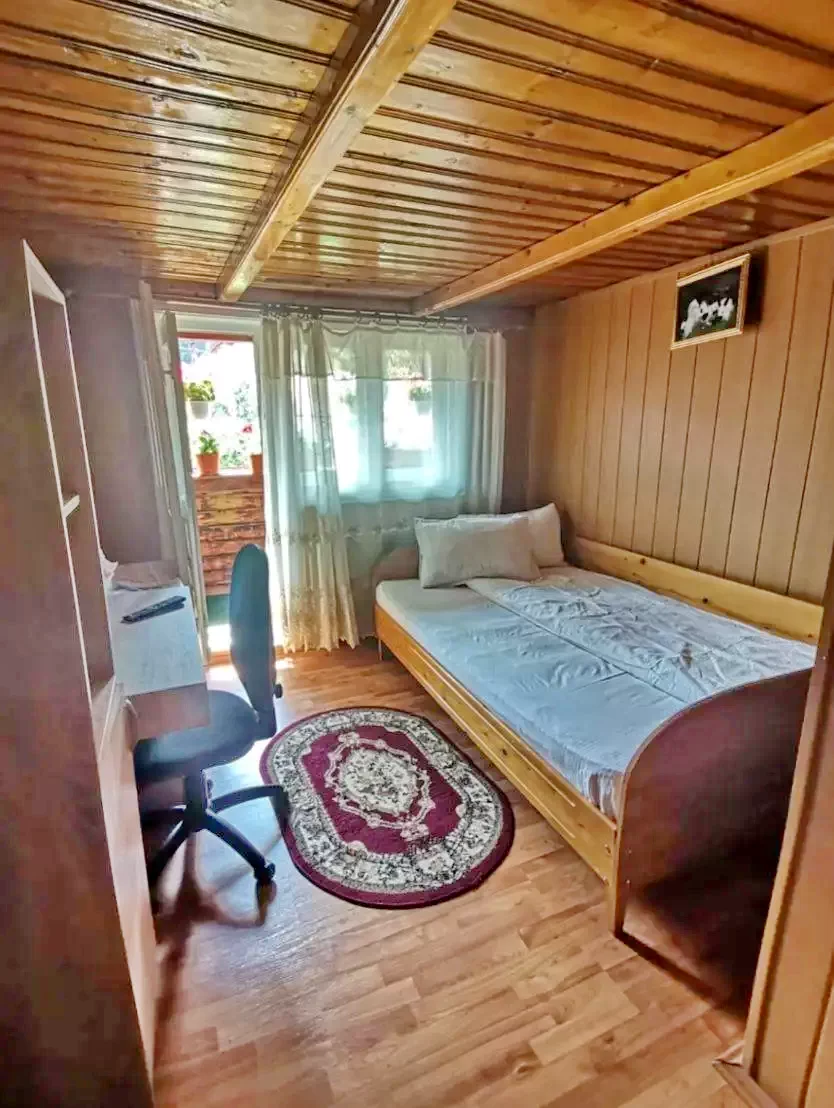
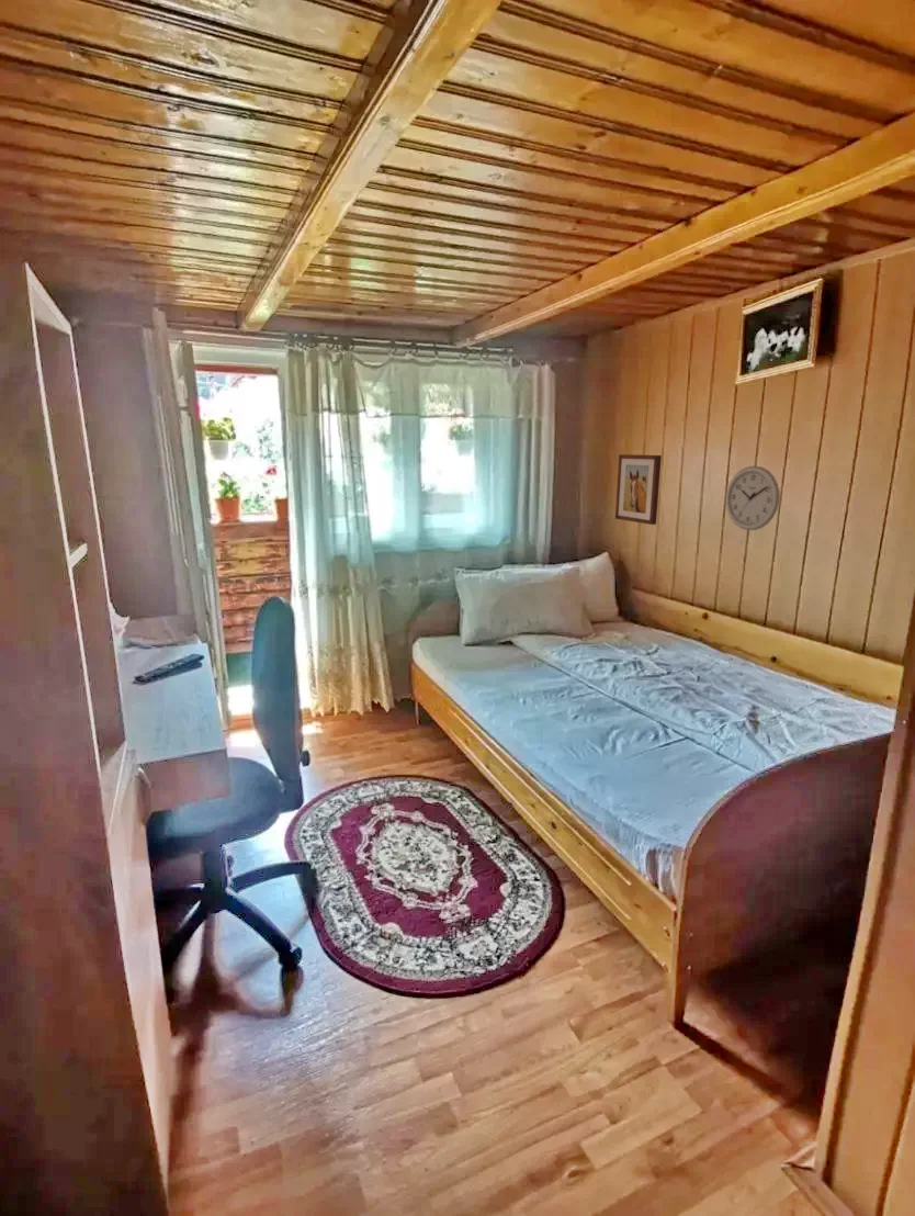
+ wall clock (750, 498)
+ wall art (636, 488)
